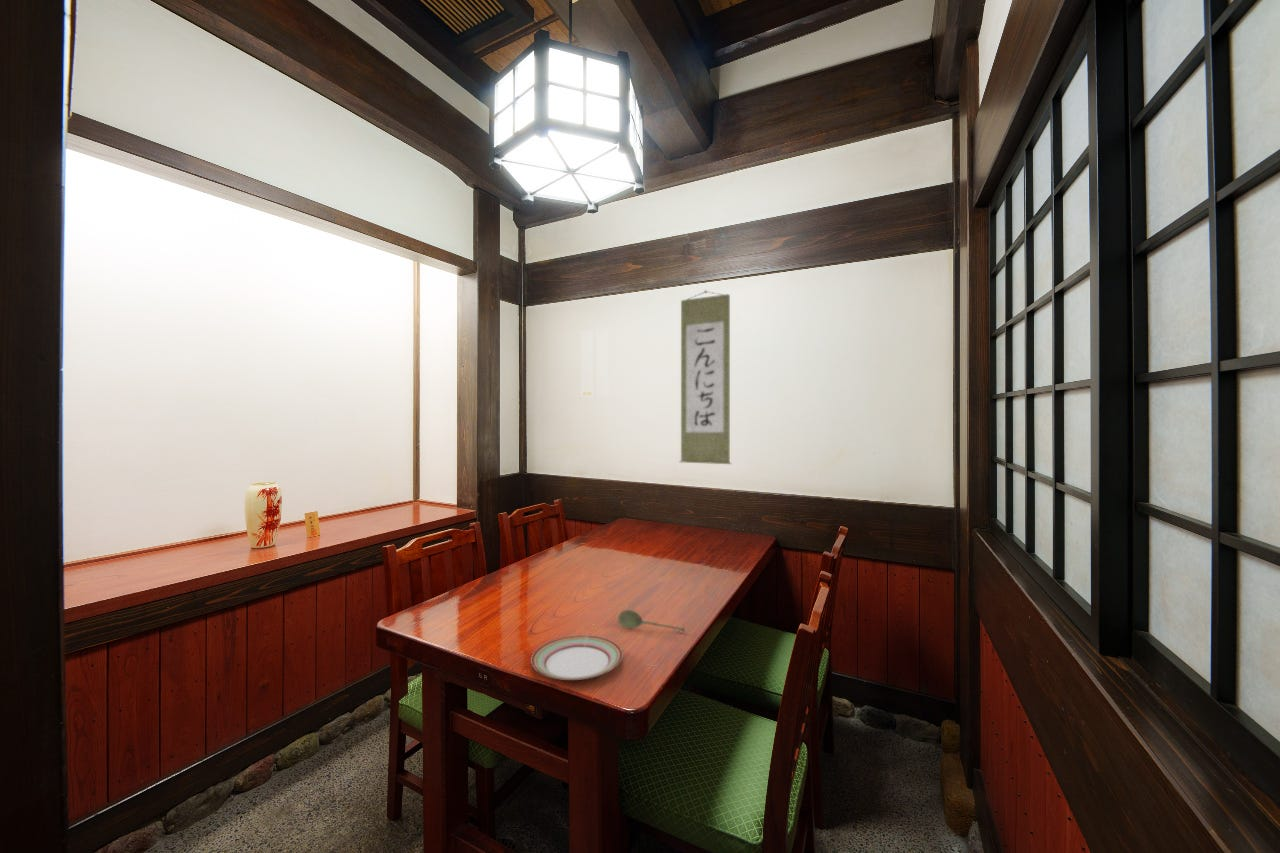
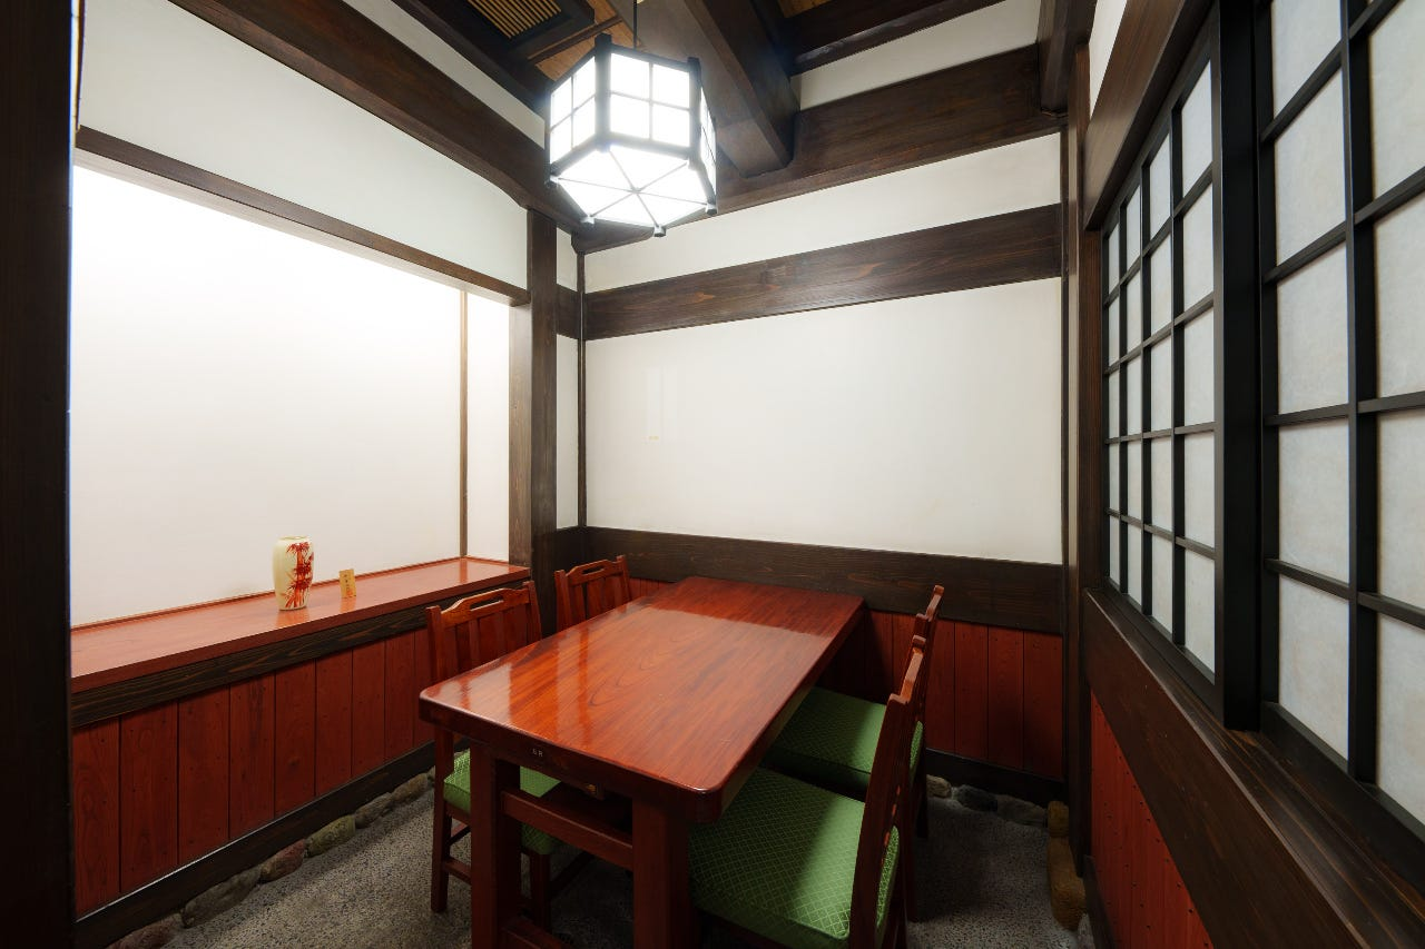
- soupspoon (651, 622)
- plate (577, 659)
- wall scroll (704, 376)
